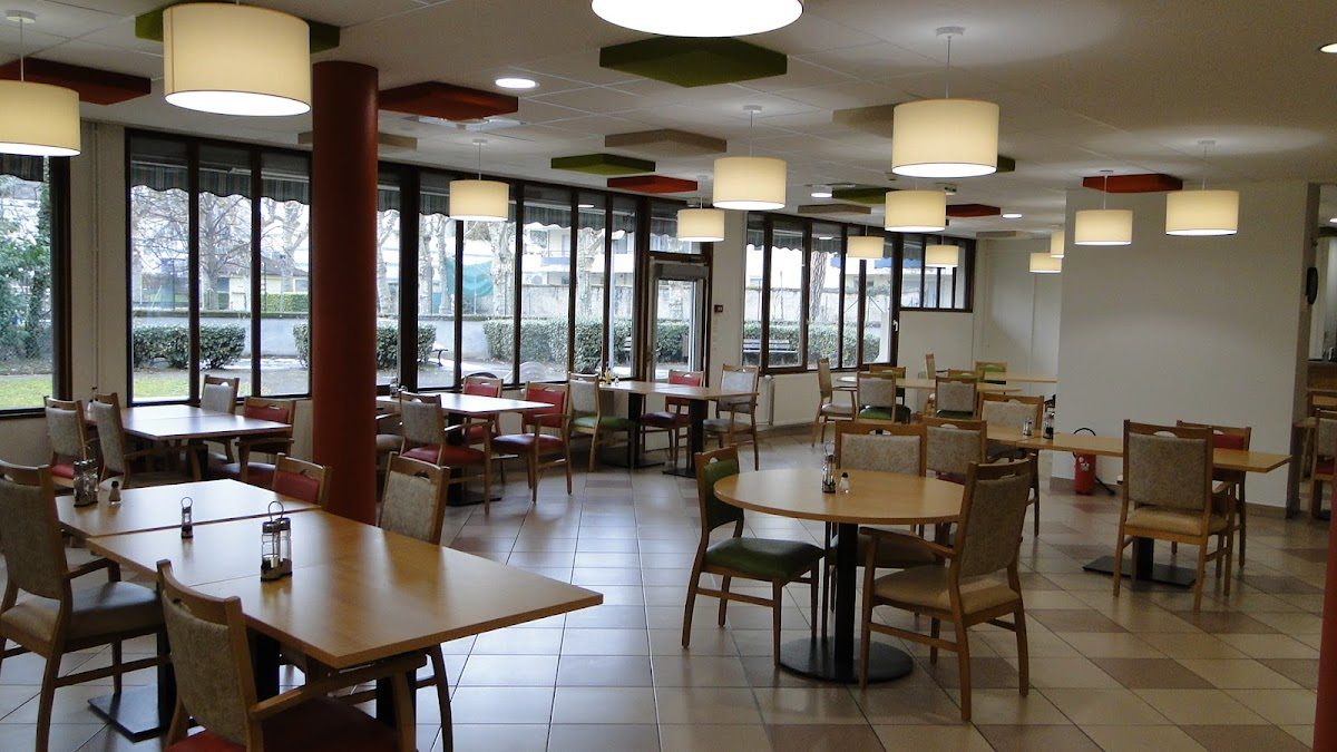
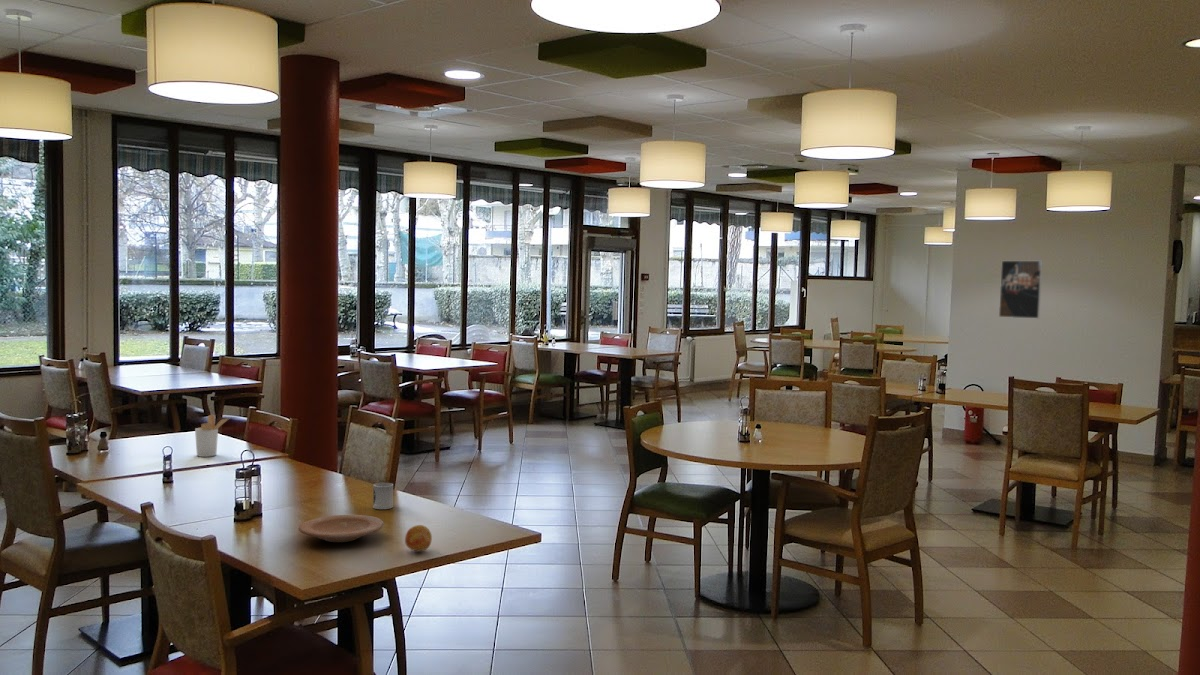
+ utensil holder (212, 435)
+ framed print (1020, 289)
+ plate (341, 530)
+ cup (383, 494)
+ fruit (418, 537)
